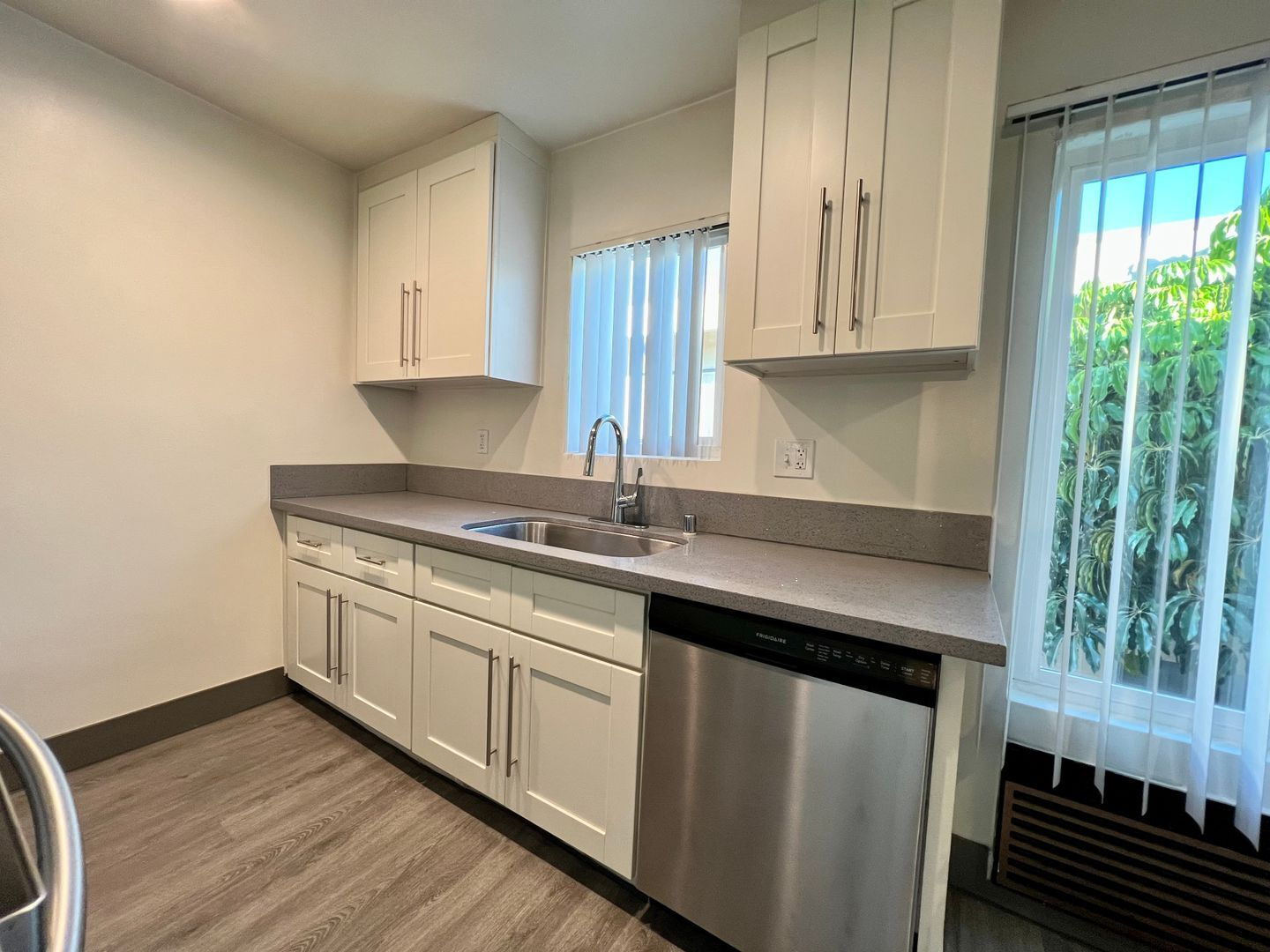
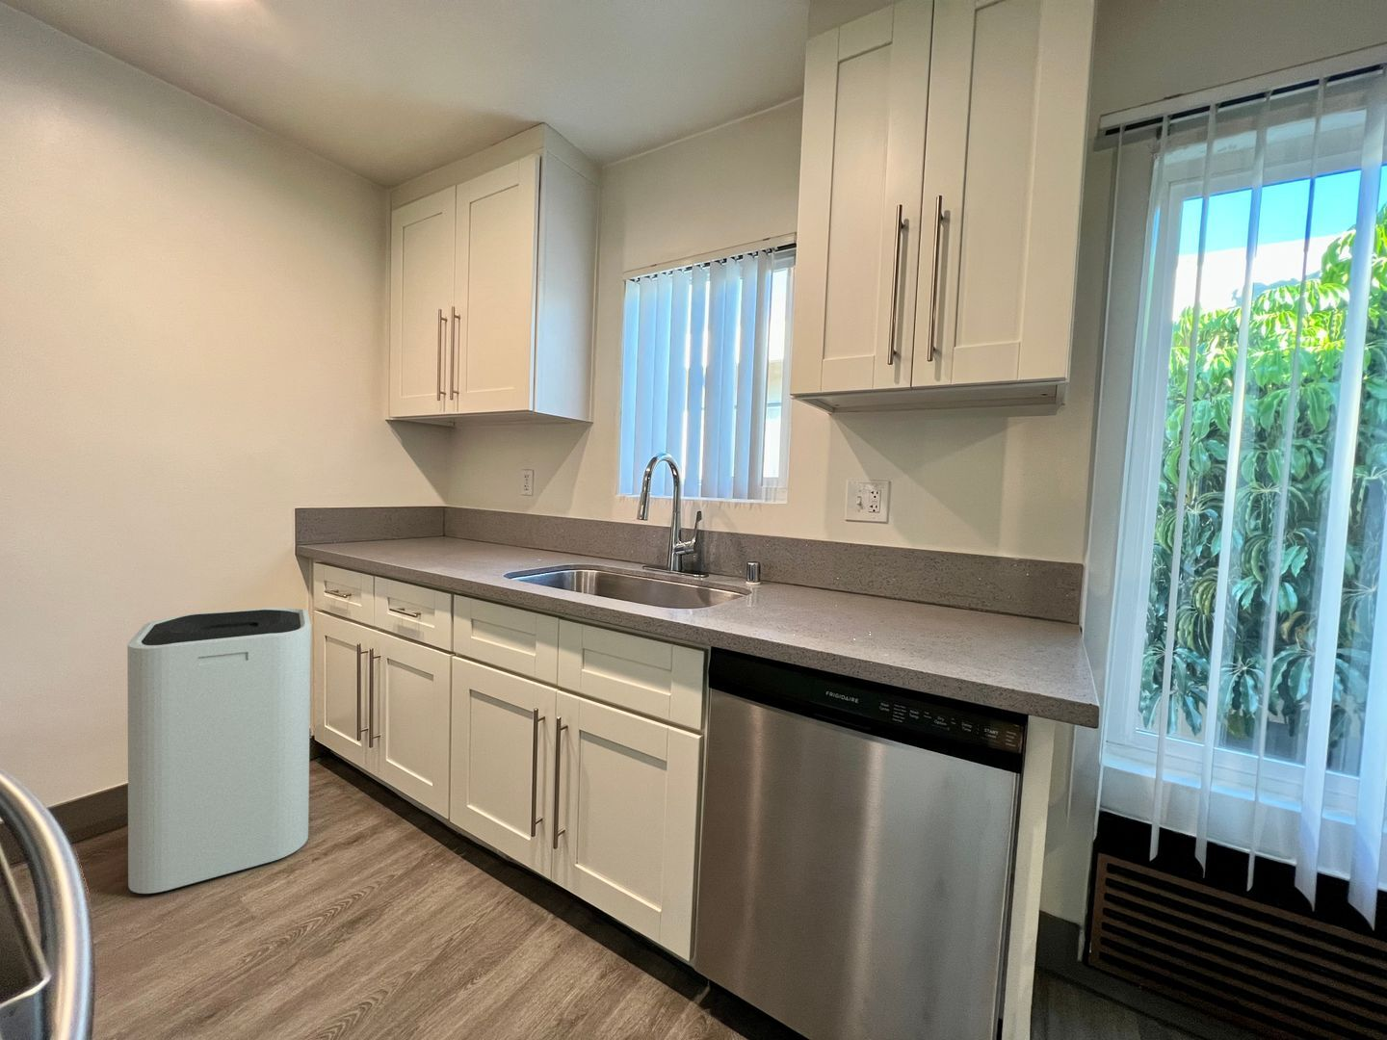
+ trash can (228, 731)
